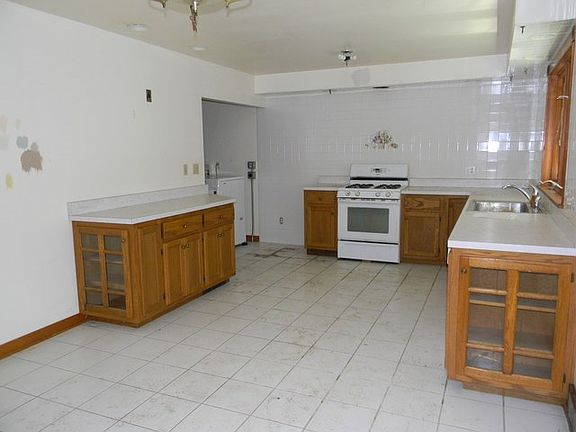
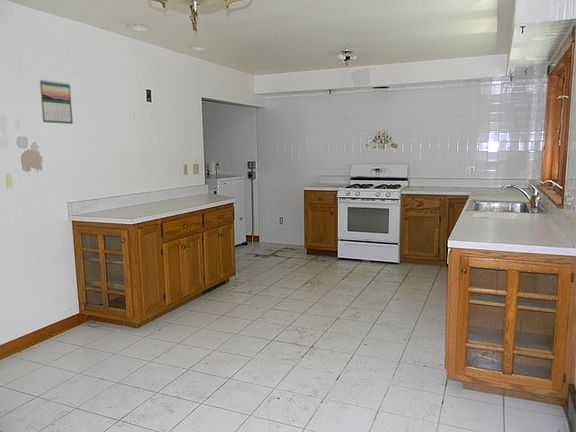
+ calendar (56, 101)
